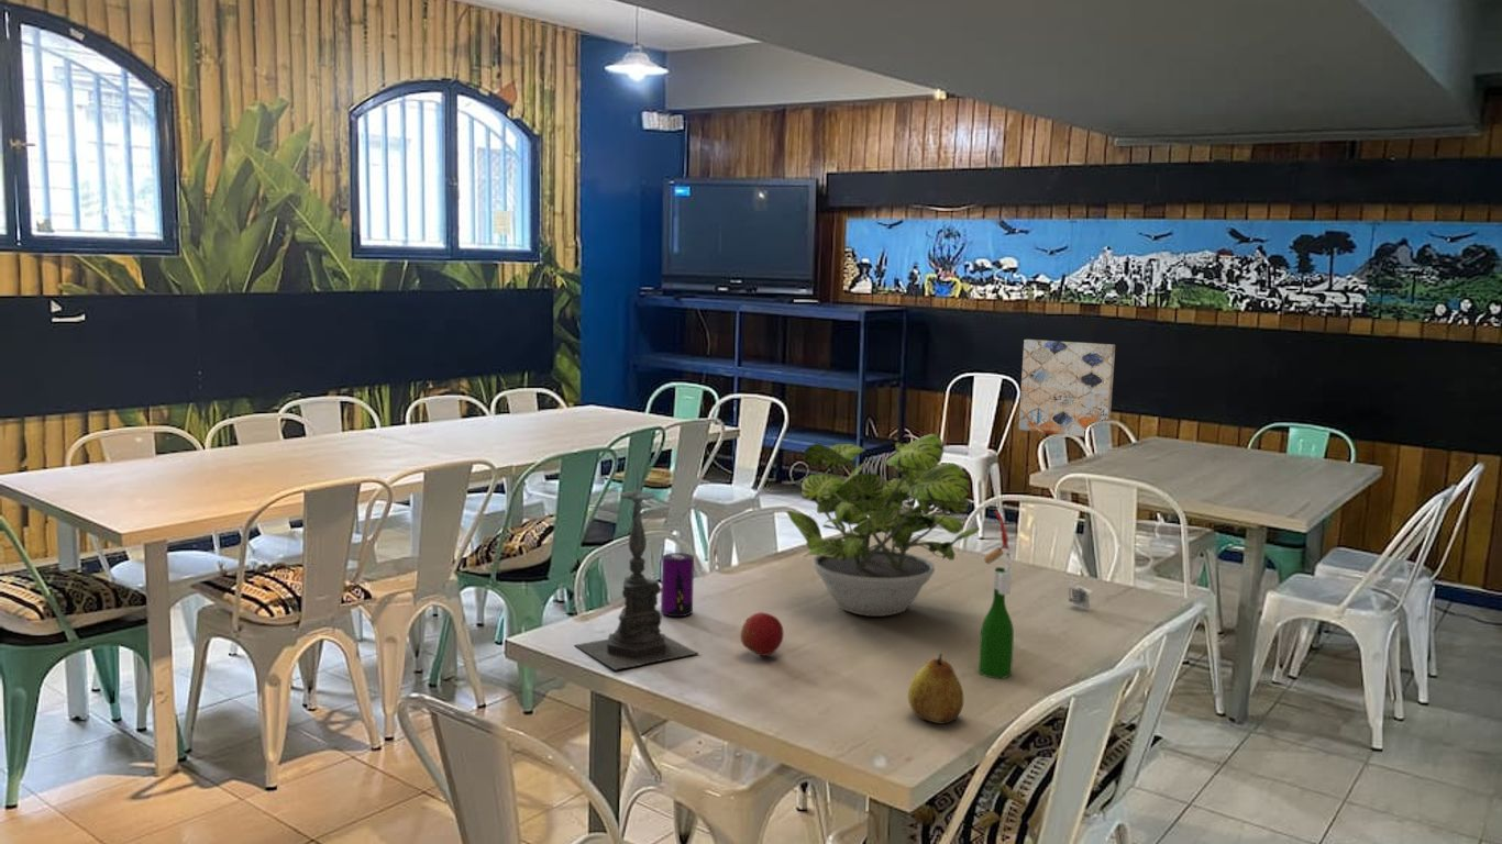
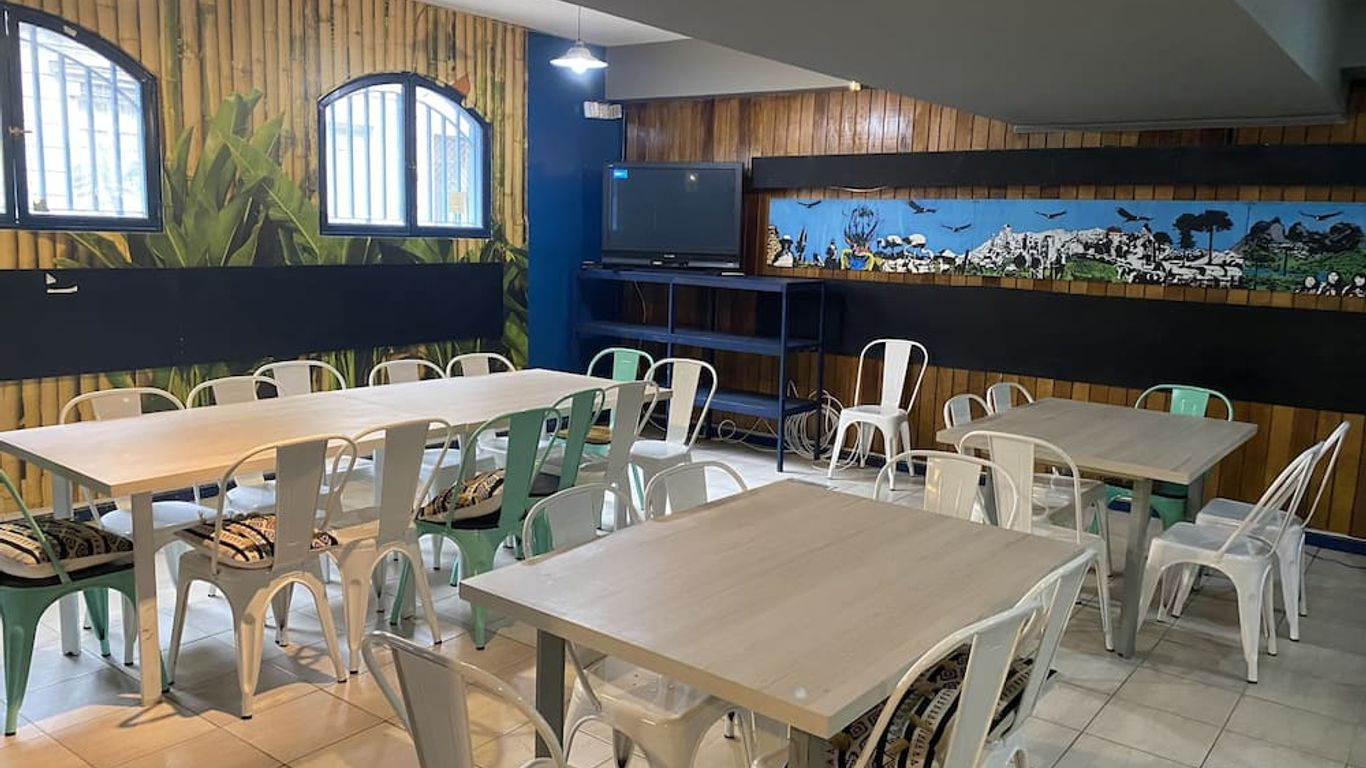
- wine bottle (994, 592)
- potted plant (880, 520)
- beverage can (677, 584)
- apple (762, 634)
- wall art (1065, 388)
- candle holder (637, 559)
- napkin holder (1091, 590)
- fruit (936, 682)
